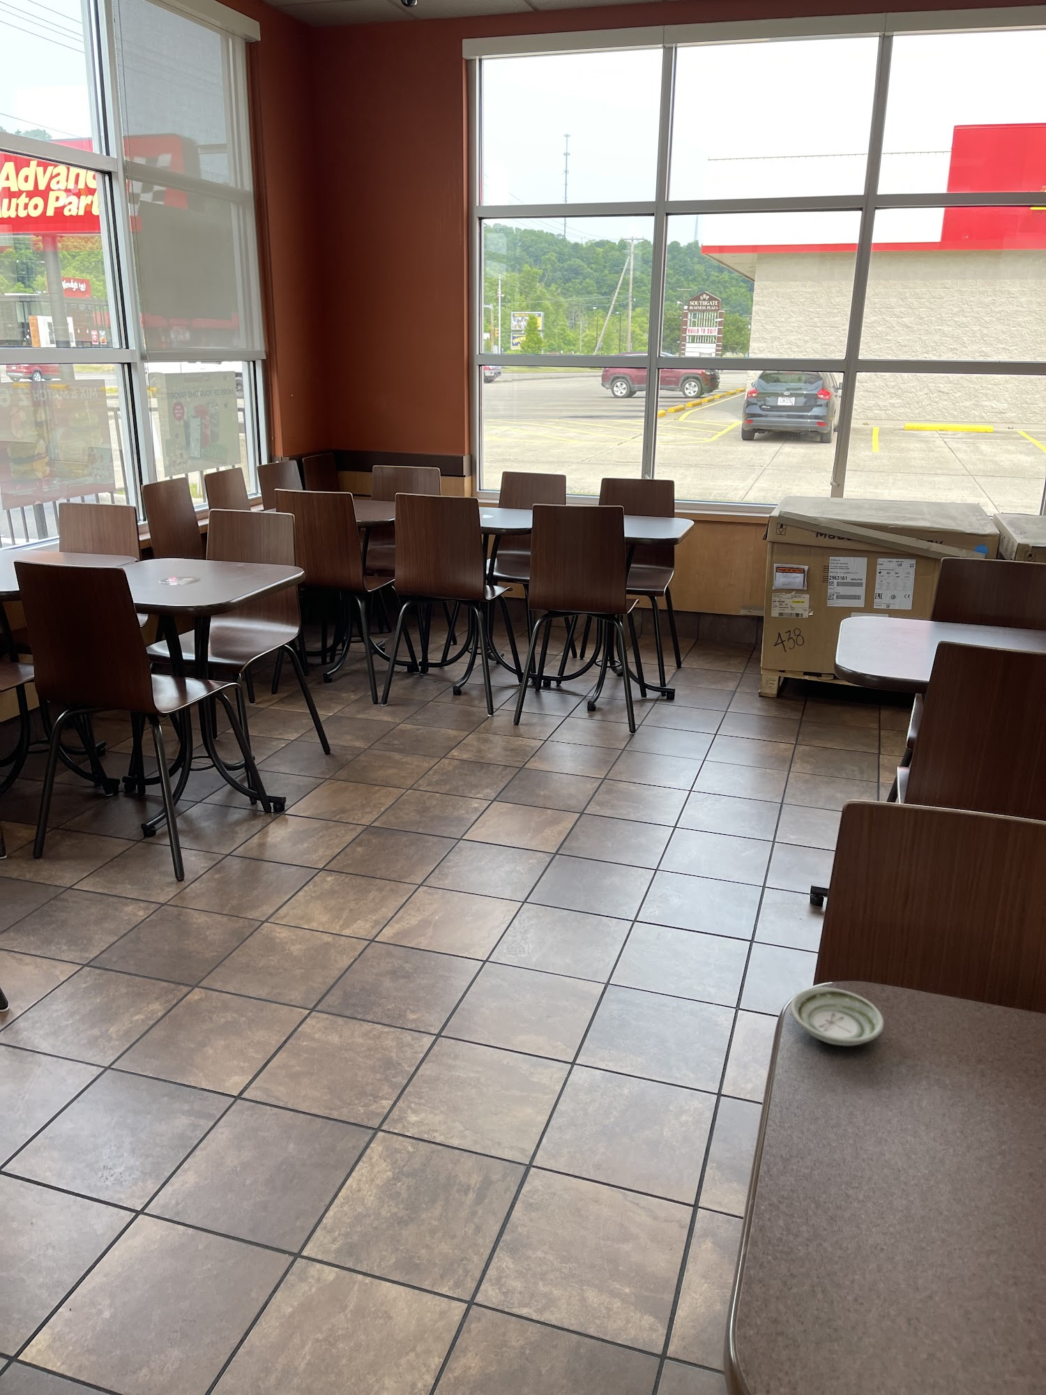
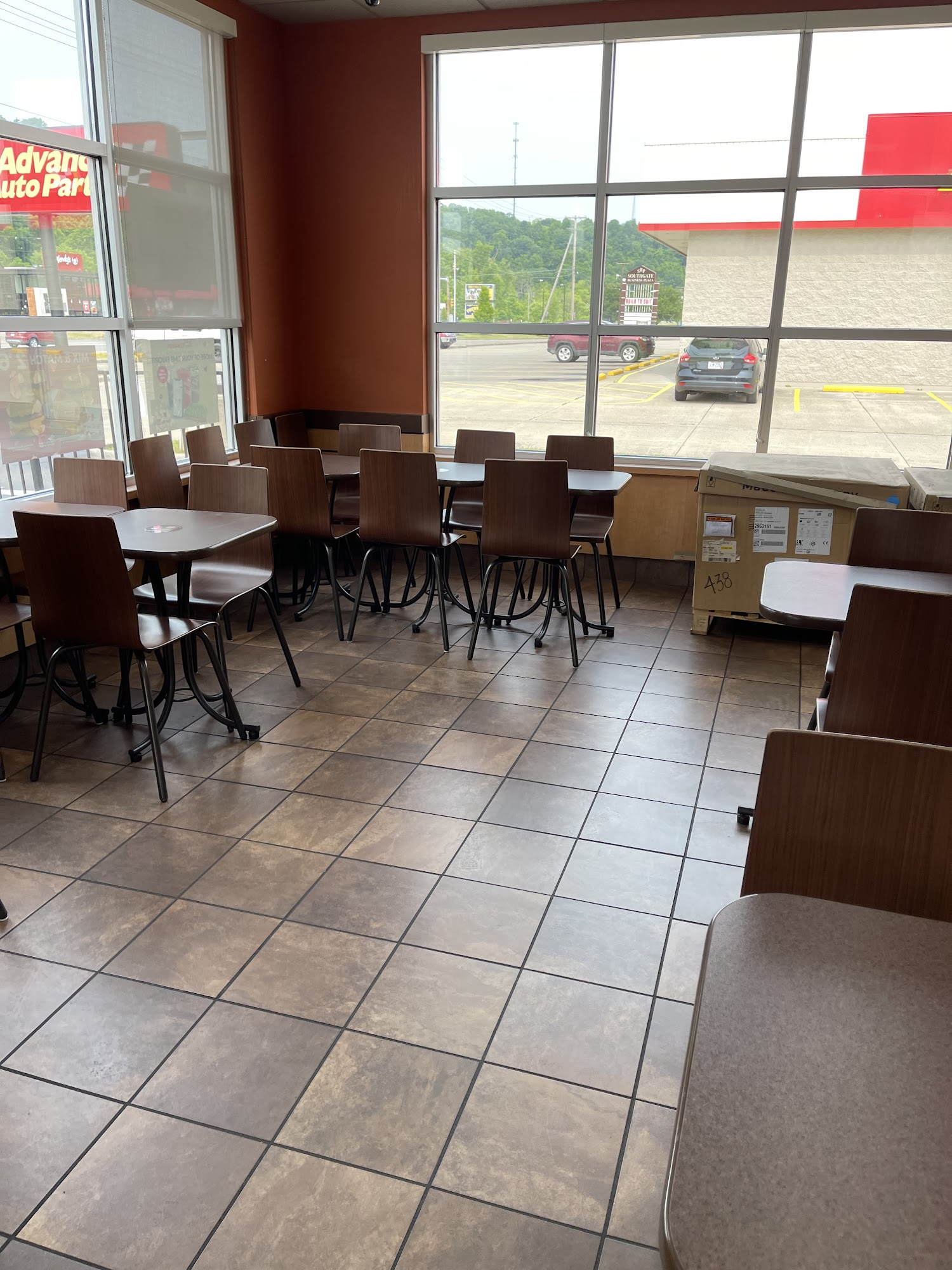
- saucer (835, 1022)
